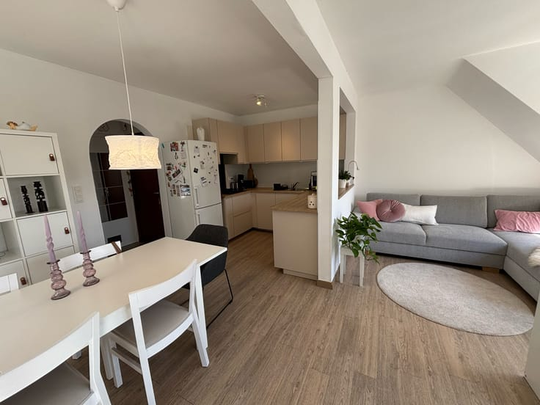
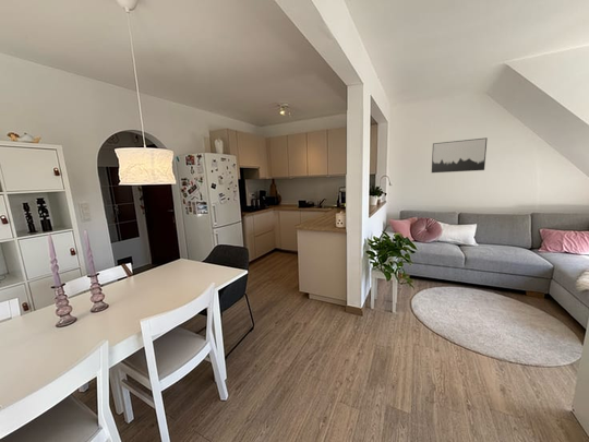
+ wall art (457, 156)
